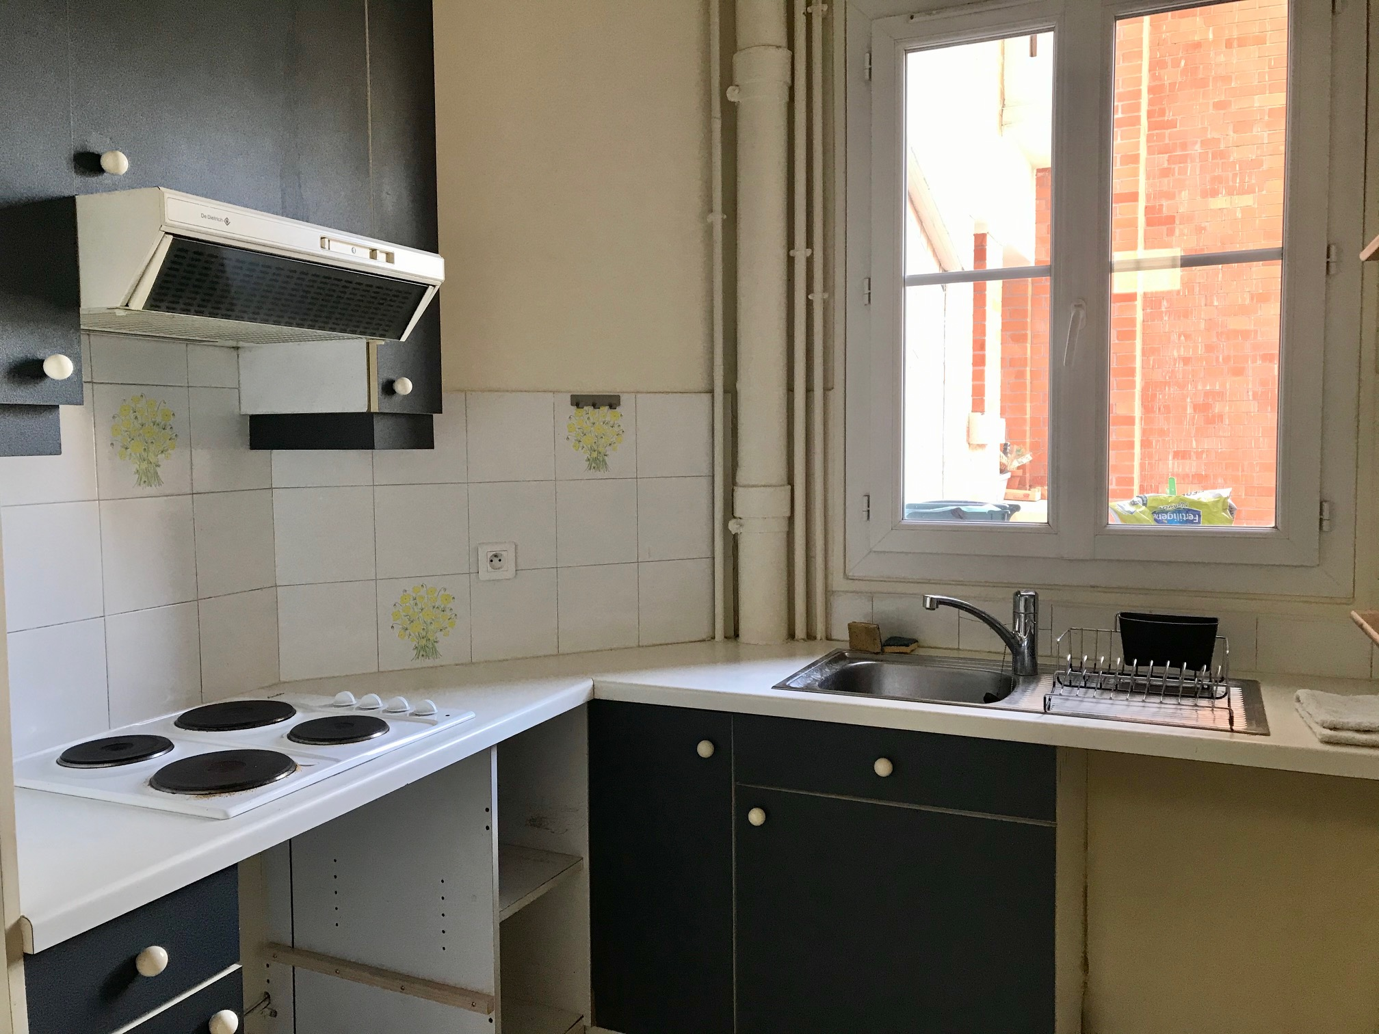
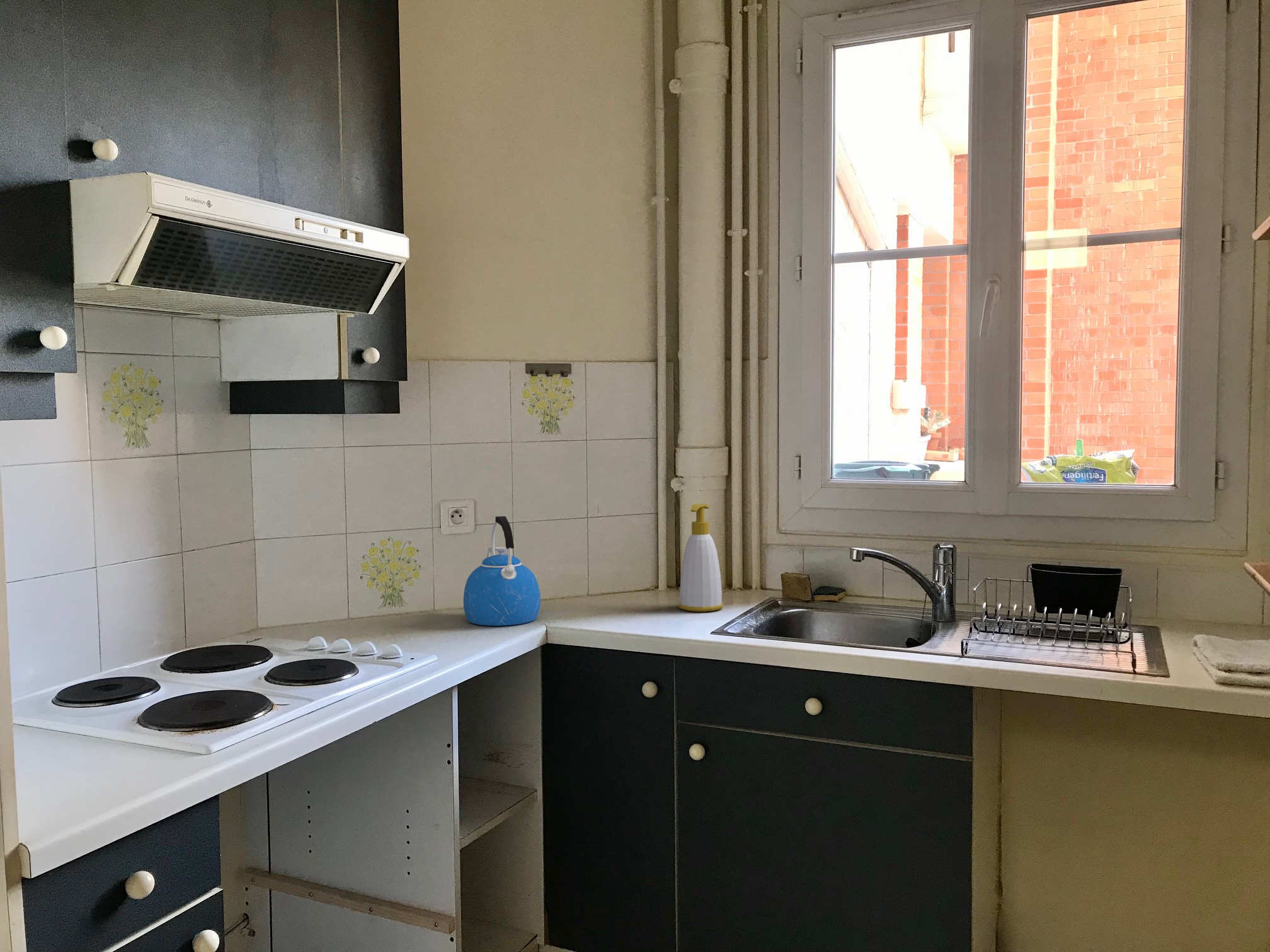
+ soap bottle (700, 556)
+ kettle (498, 566)
